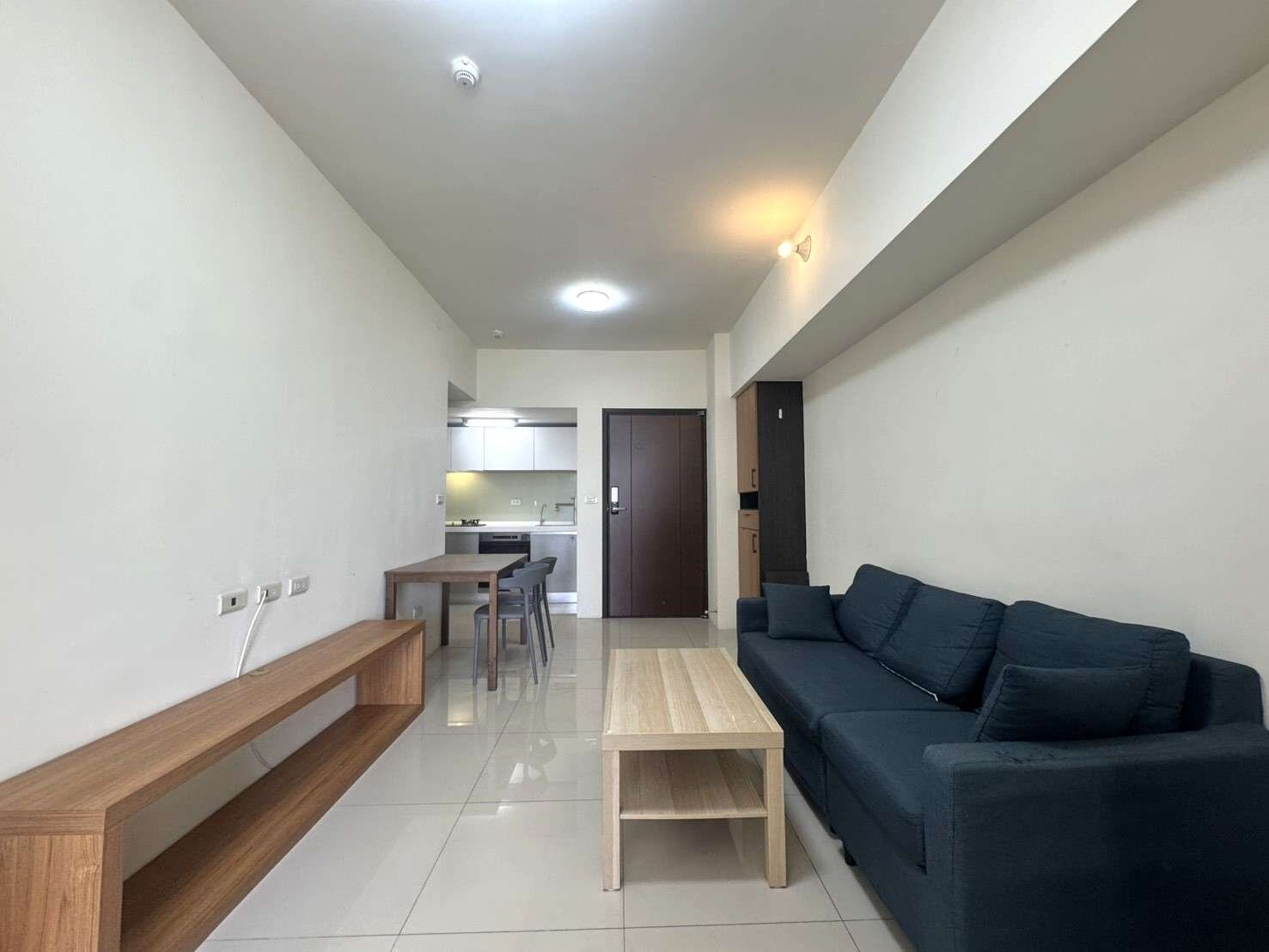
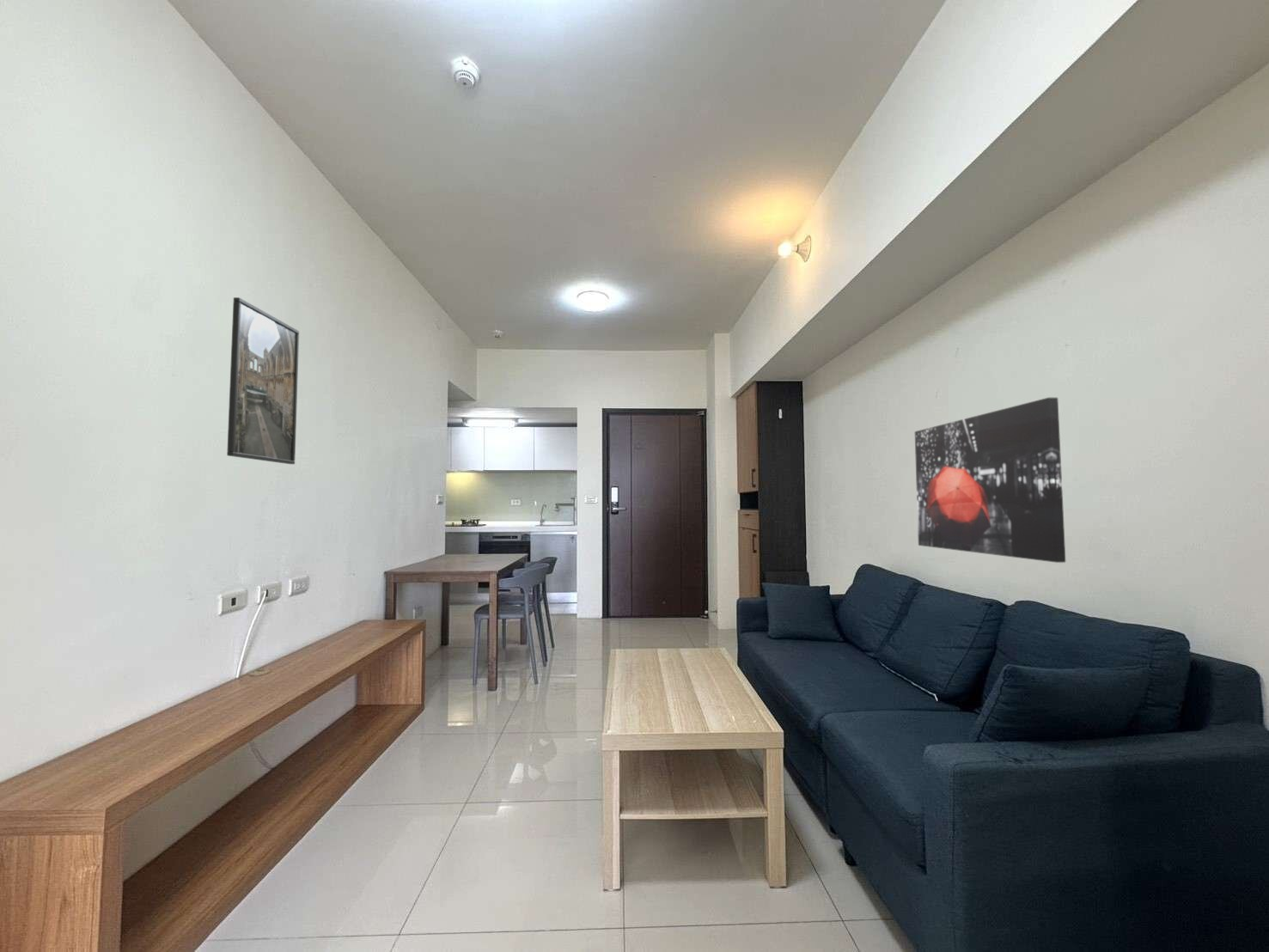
+ wall art (975, 484)
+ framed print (266, 387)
